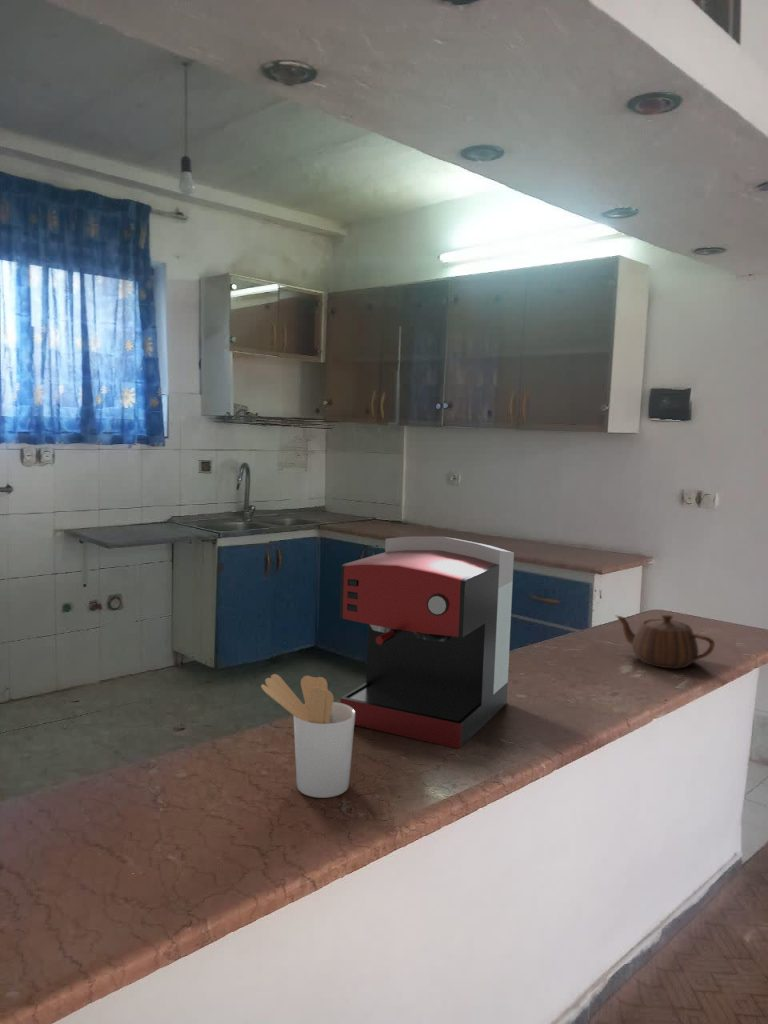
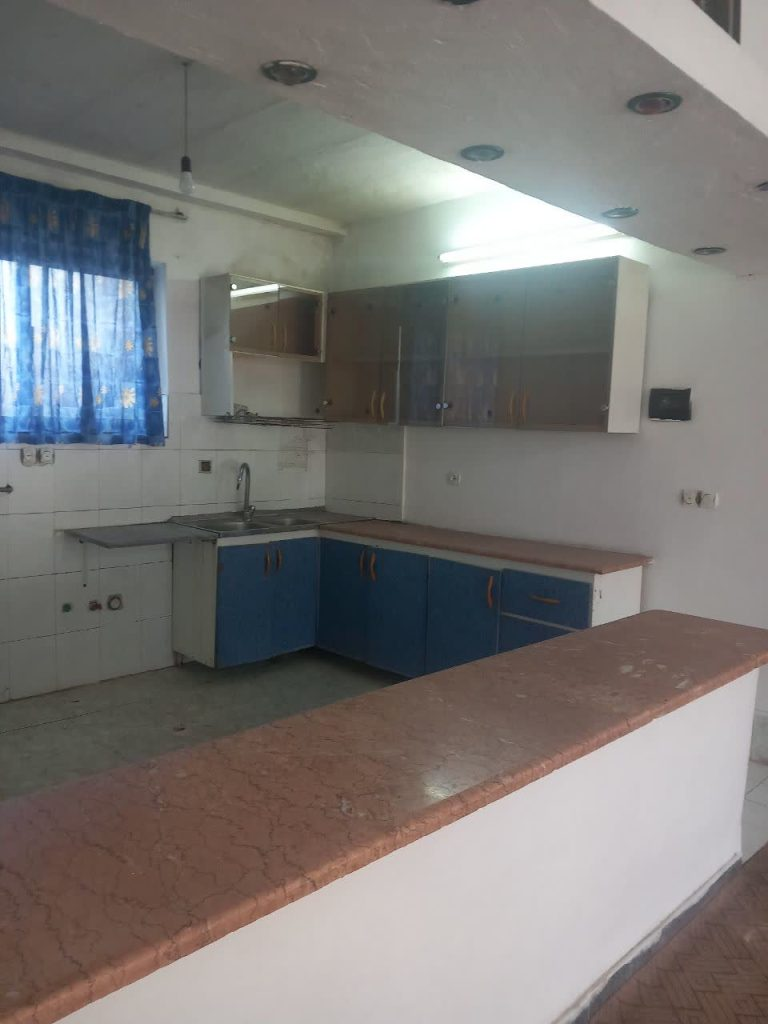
- utensil holder (307, 731)
- teapot (662, 638)
- coffee maker (420, 631)
